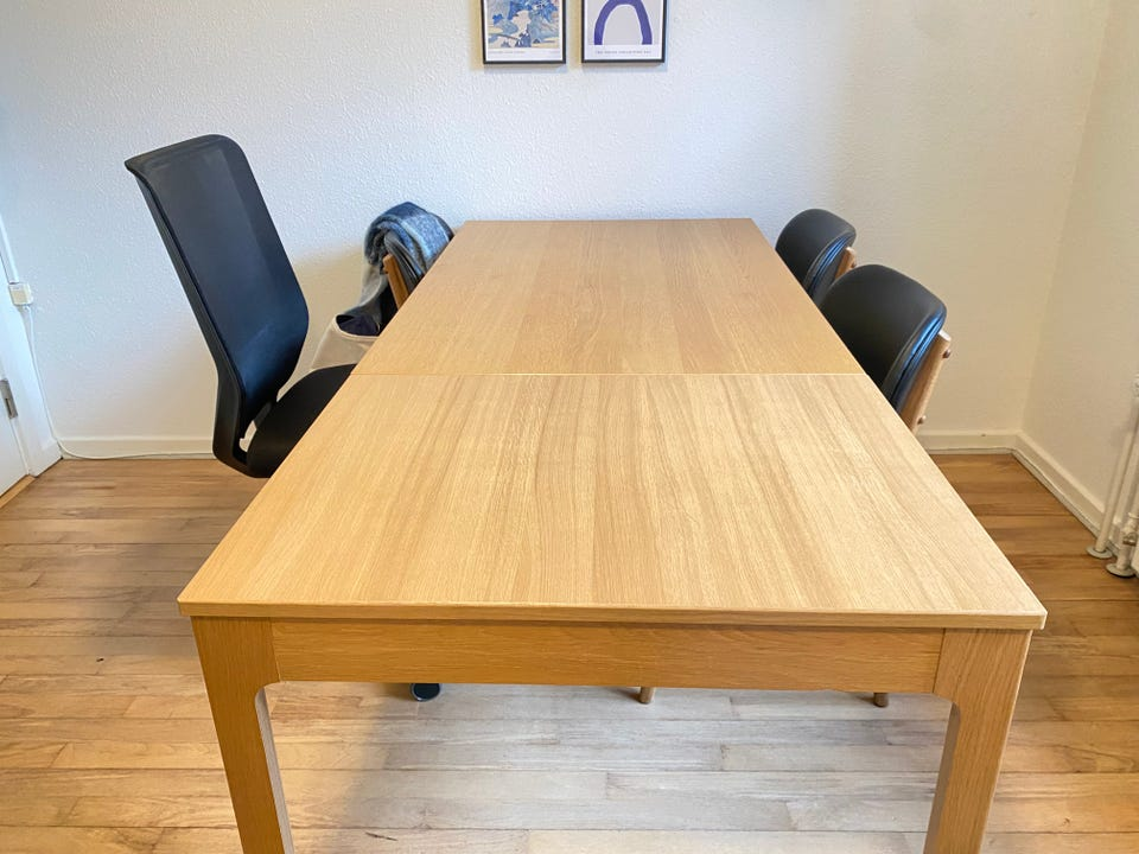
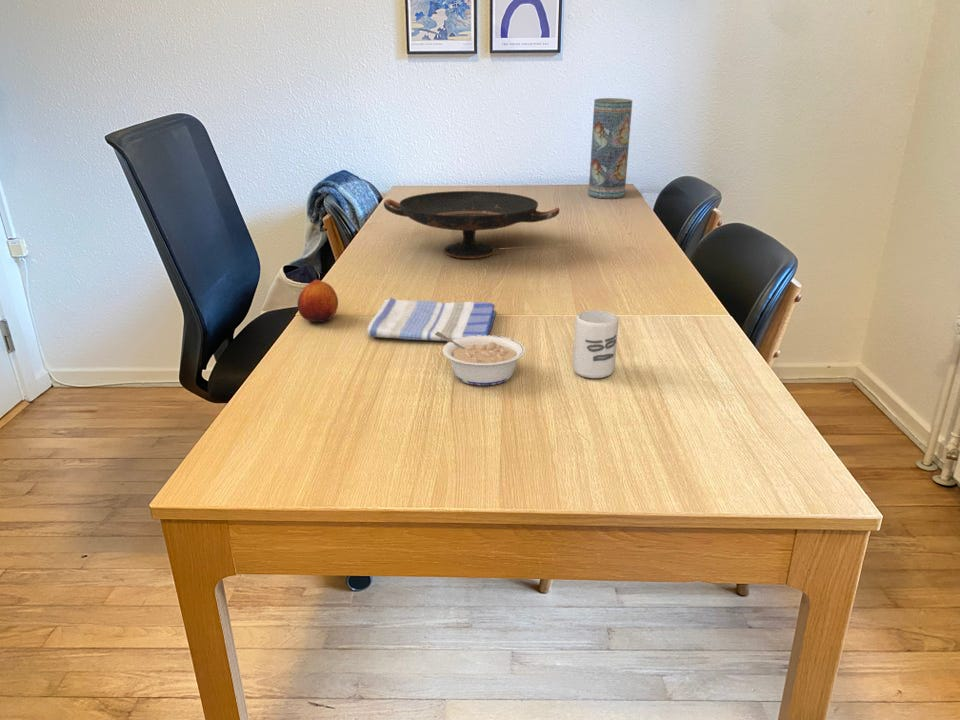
+ legume (480, 359)
+ dish towel (433, 319)
+ vase (609, 148)
+ cup (595, 344)
+ fruit (317, 300)
+ decorative bowl (469, 225)
